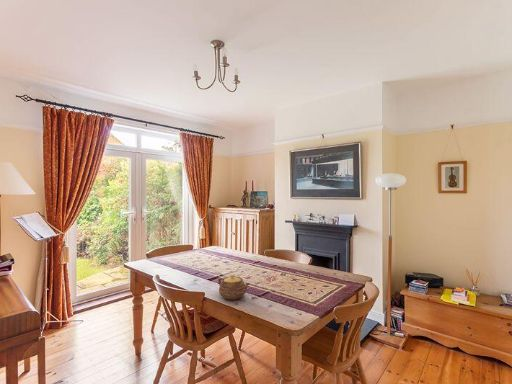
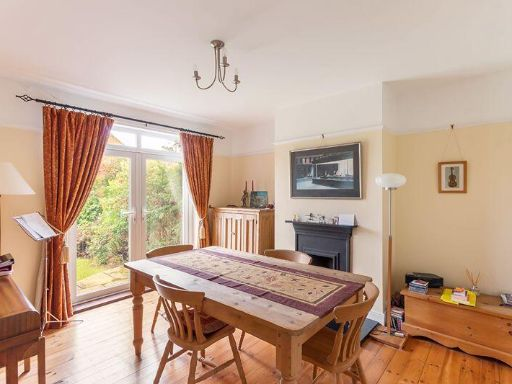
- teapot (233, 285)
